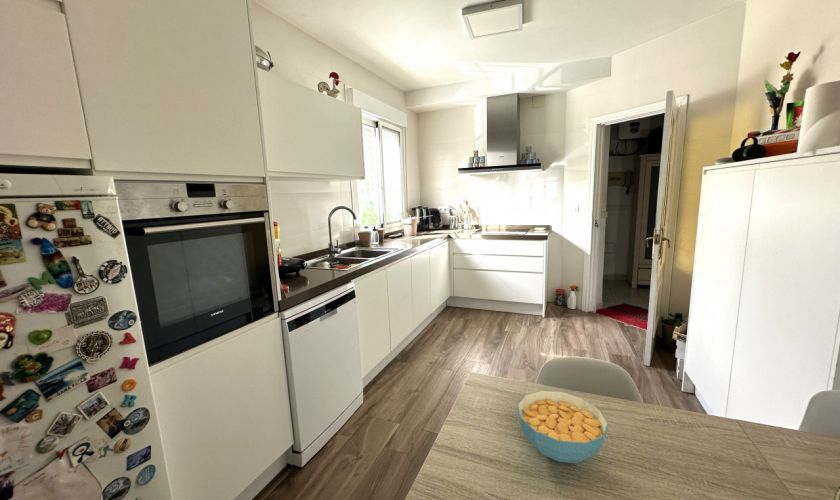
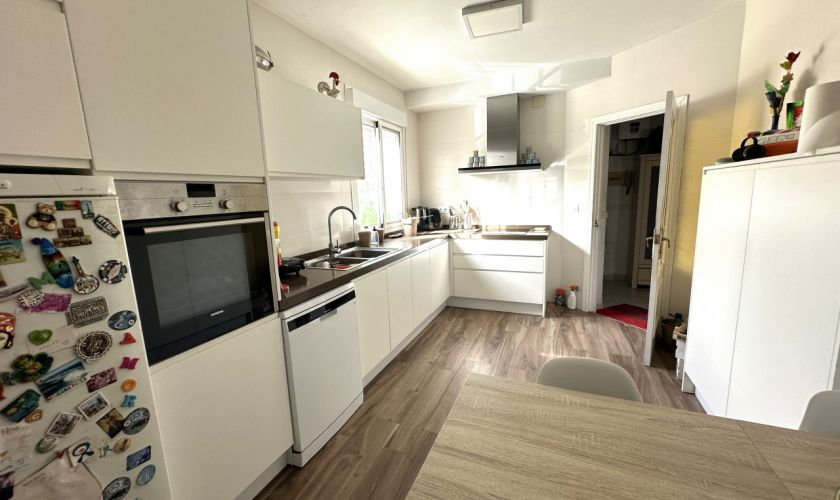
- cereal bowl (560, 432)
